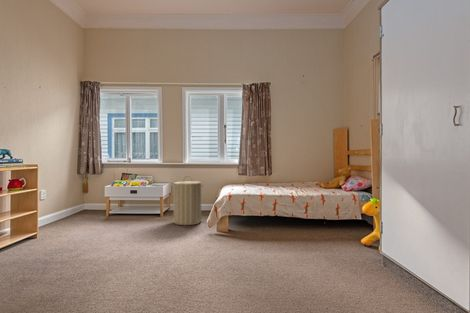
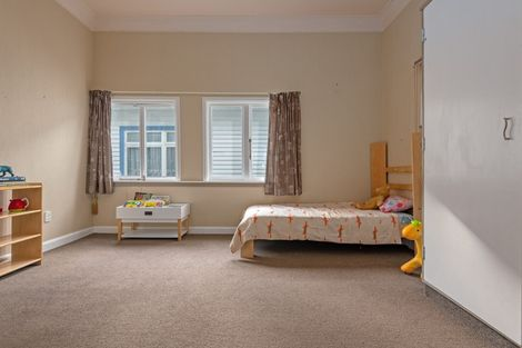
- laundry hamper (187, 199)
